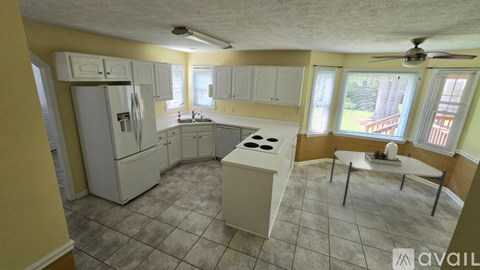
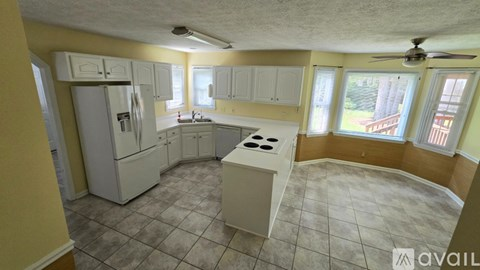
- dining table (380, 170)
